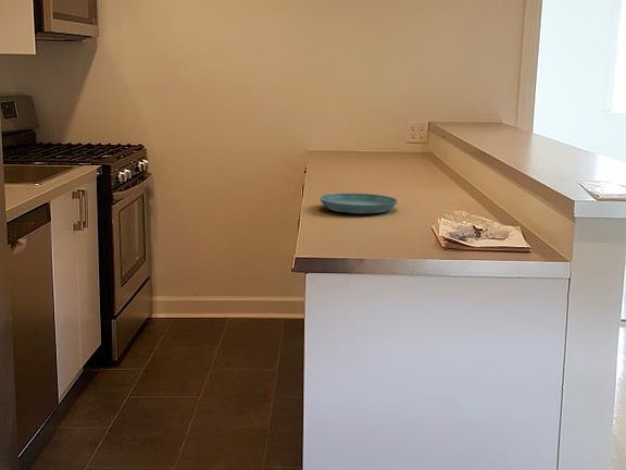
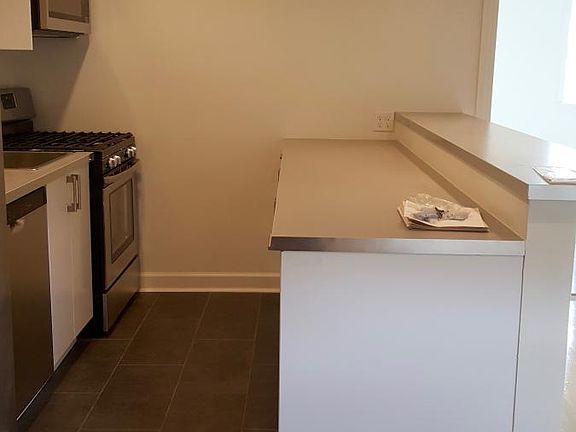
- saucer (358, 203)
